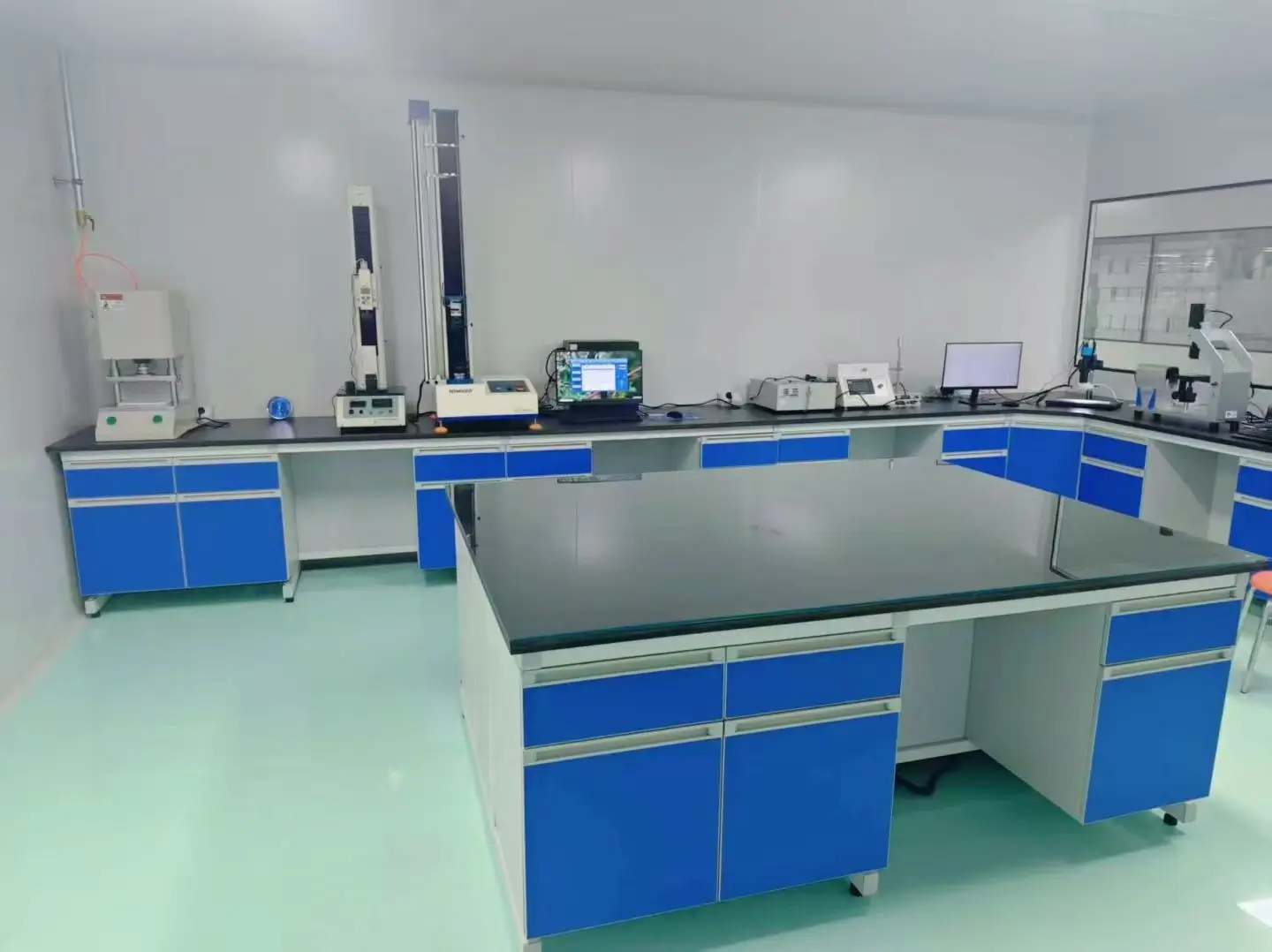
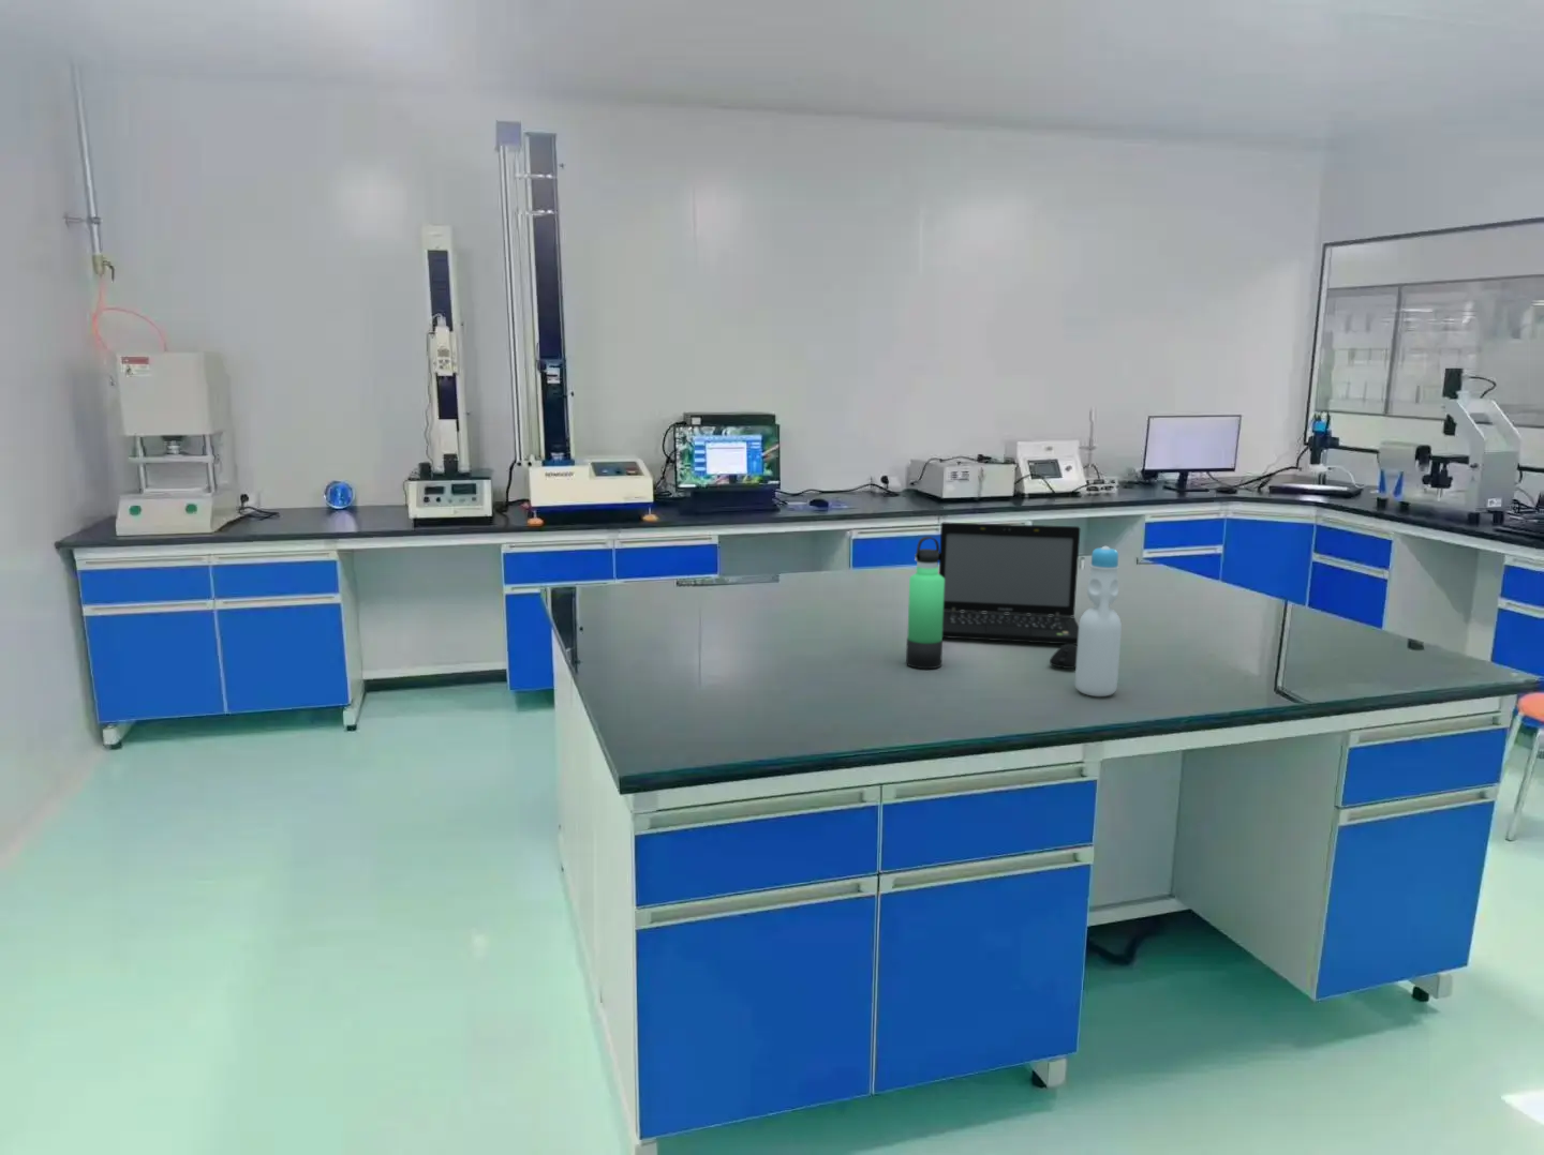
+ thermos bottle (925, 601)
+ laptop (1009, 581)
+ computer mouse (1068, 655)
+ bottle (1100, 619)
